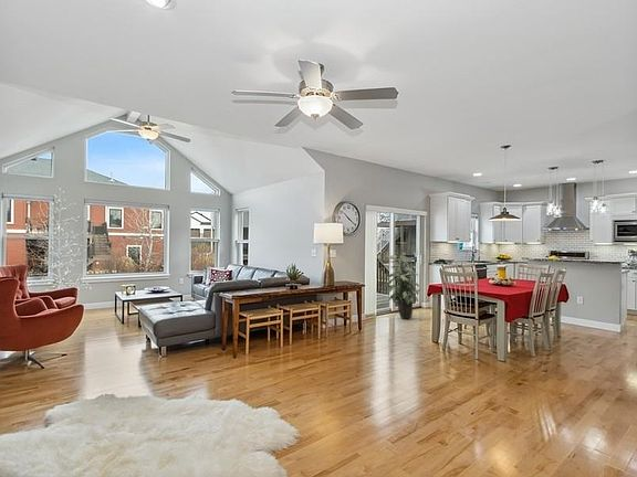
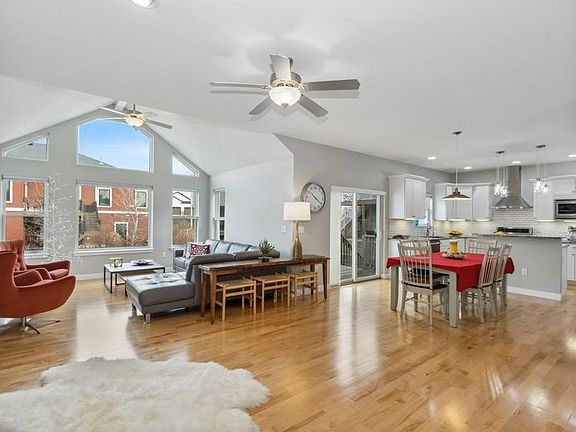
- indoor plant (403, 285)
